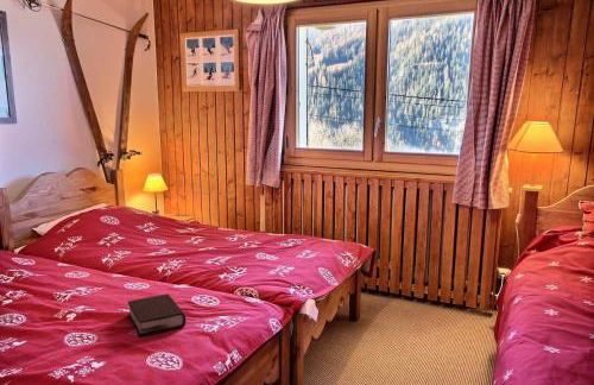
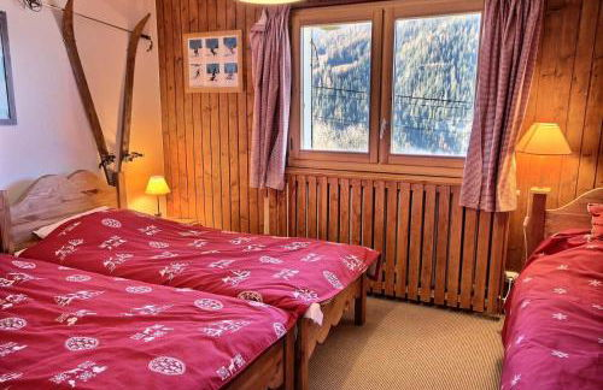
- bible (156, 313)
